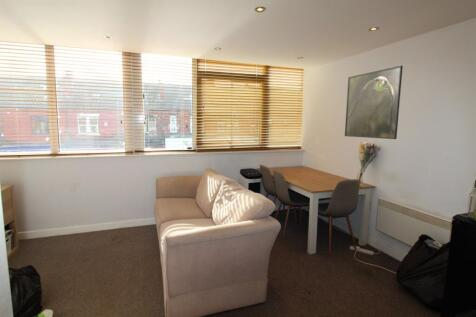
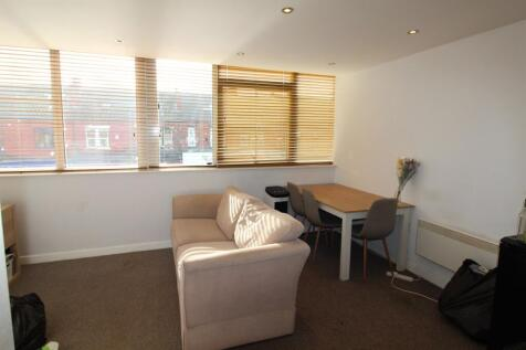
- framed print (370, 105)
